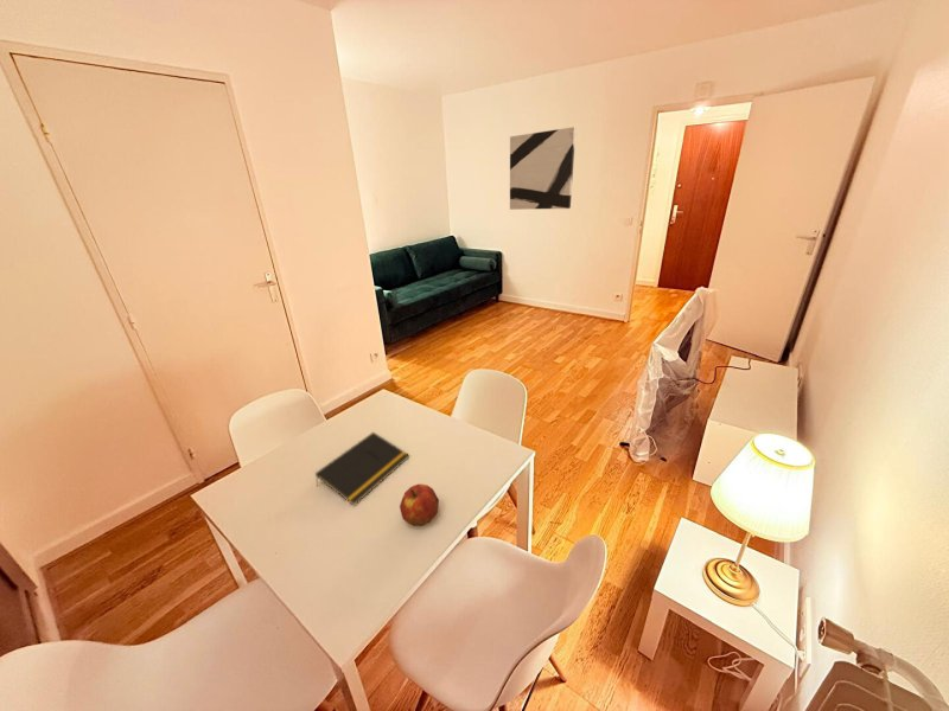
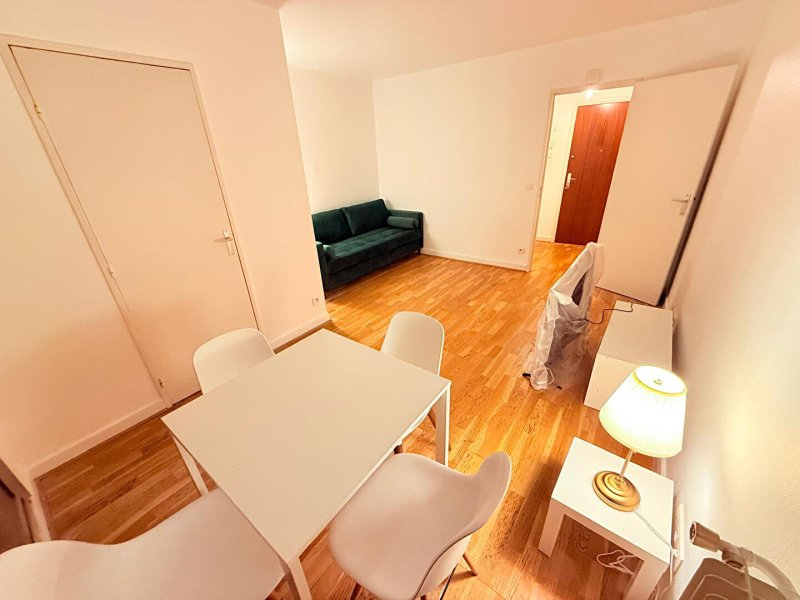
- notepad (364, 465)
- wall art (540, 172)
- apple (419, 504)
